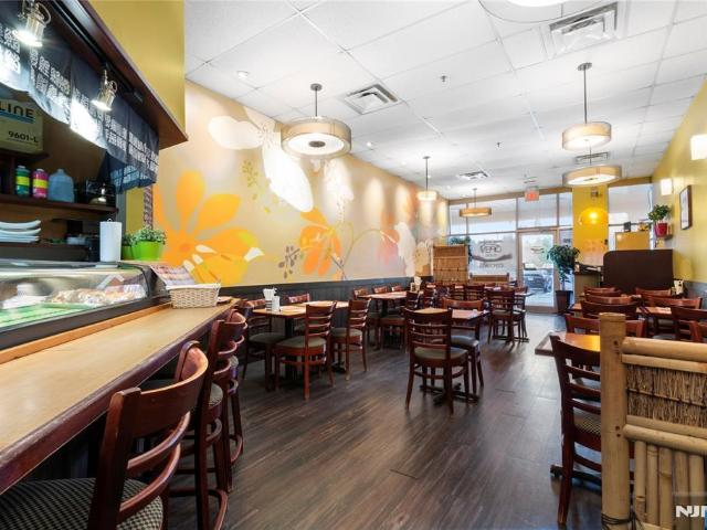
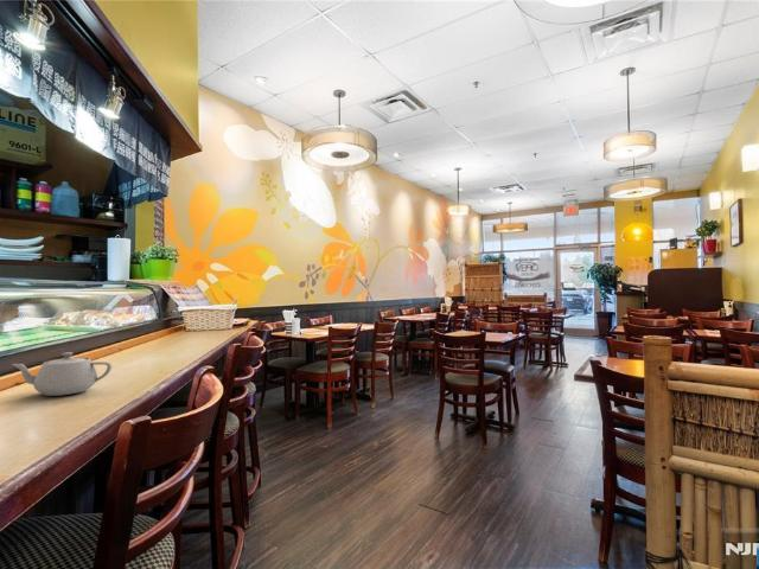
+ teapot (63, 372)
